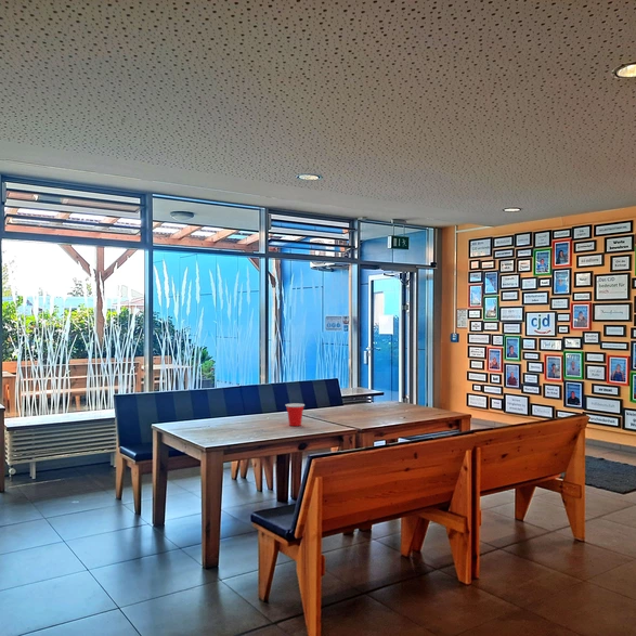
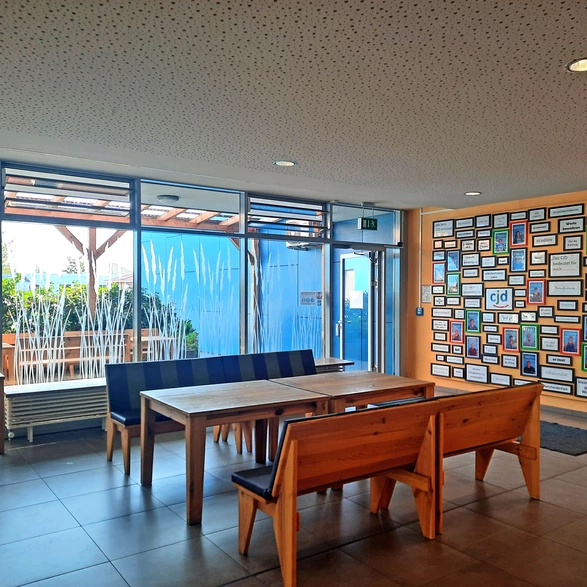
- cup (295, 414)
